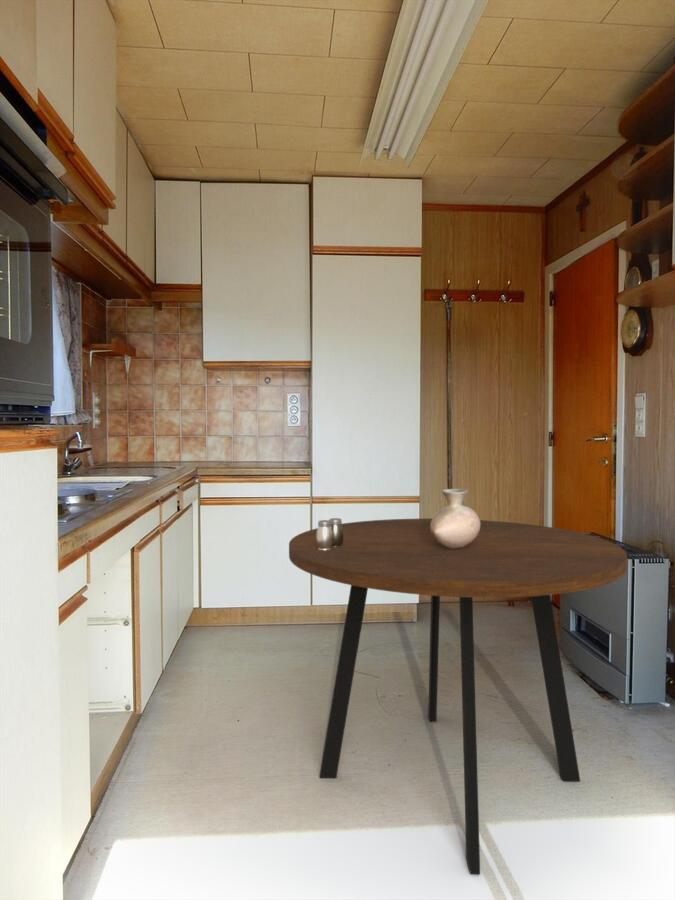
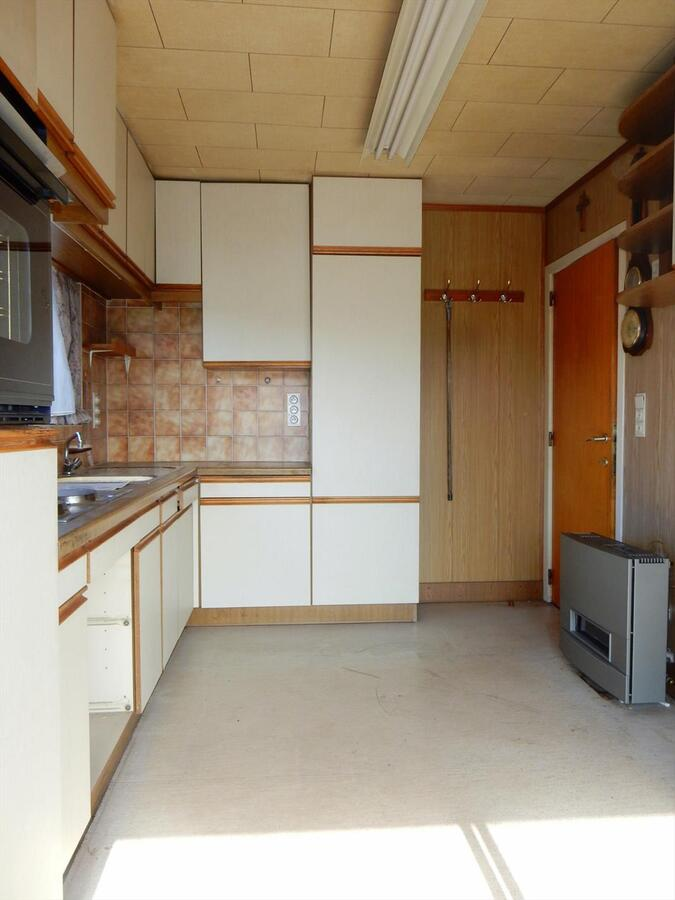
- salt and pepper shaker (330, 532)
- vase (454, 518)
- dining table (437, 660)
